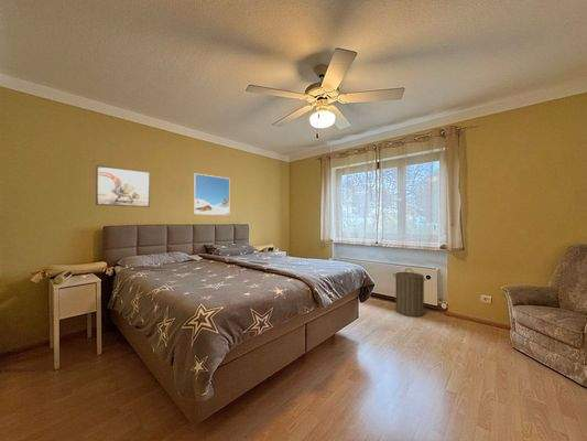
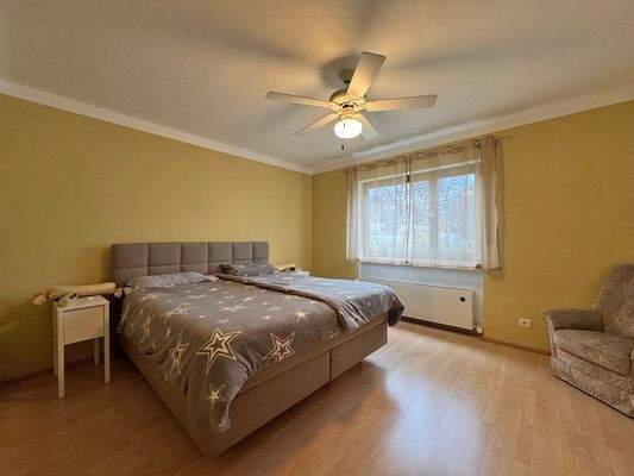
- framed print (213, 195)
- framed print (124, 187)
- laundry hamper (409, 290)
